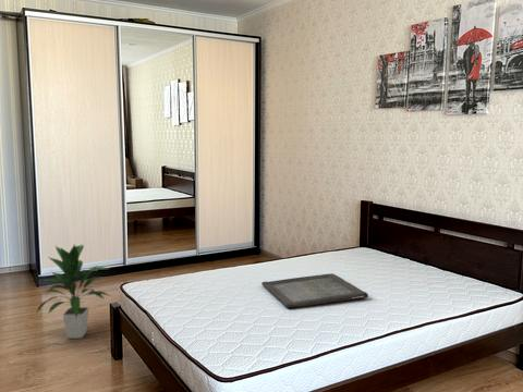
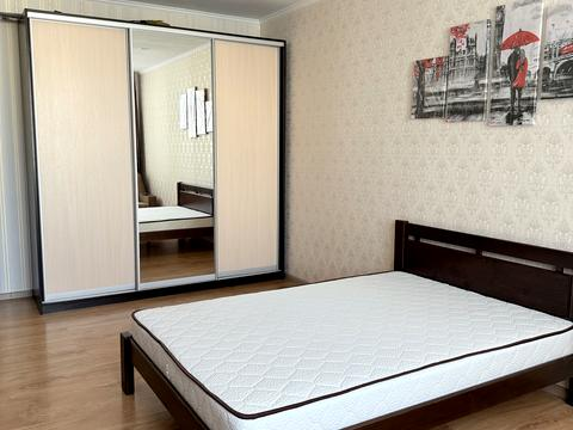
- indoor plant (72, 289)
- serving tray (312, 289)
